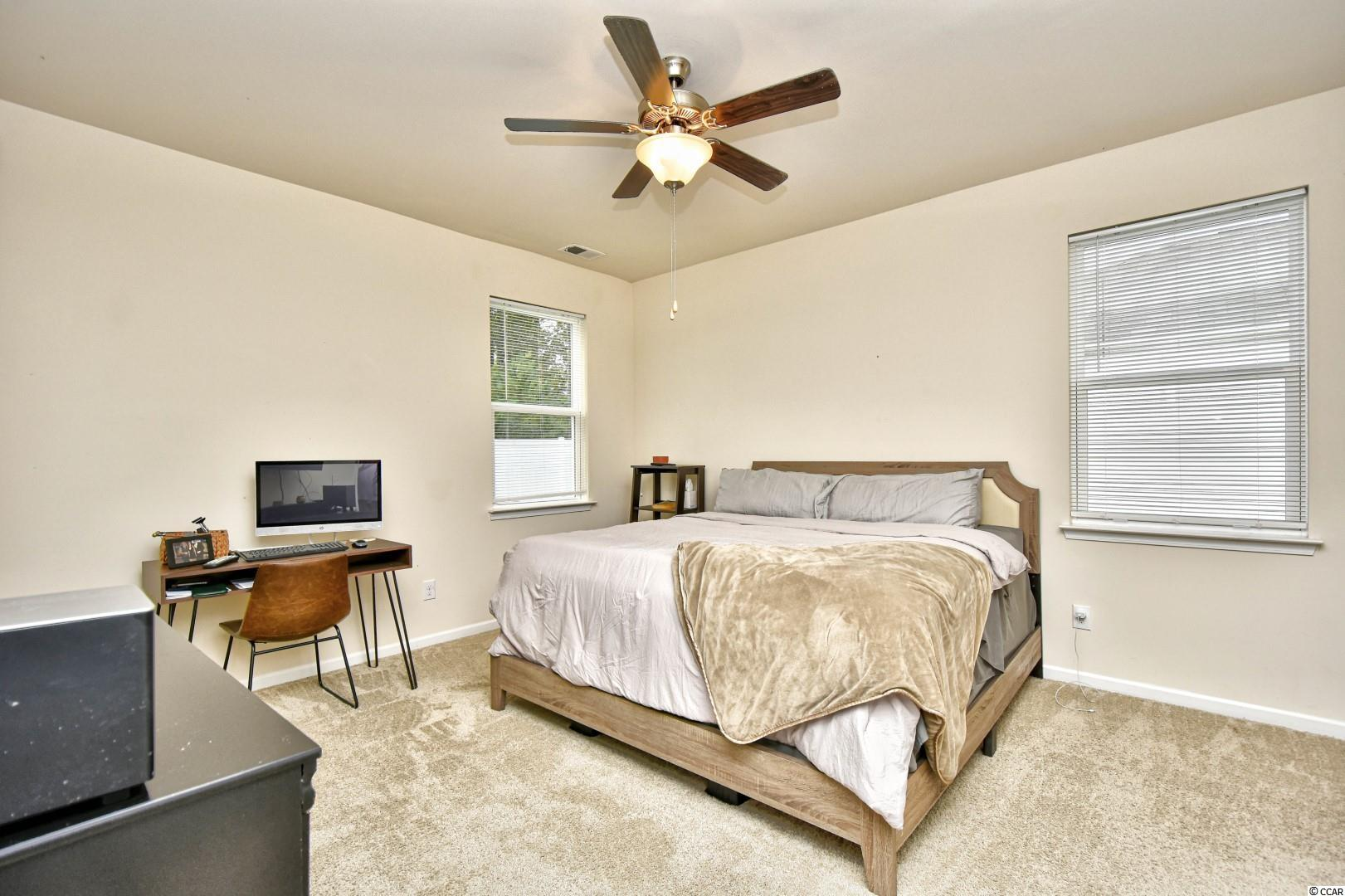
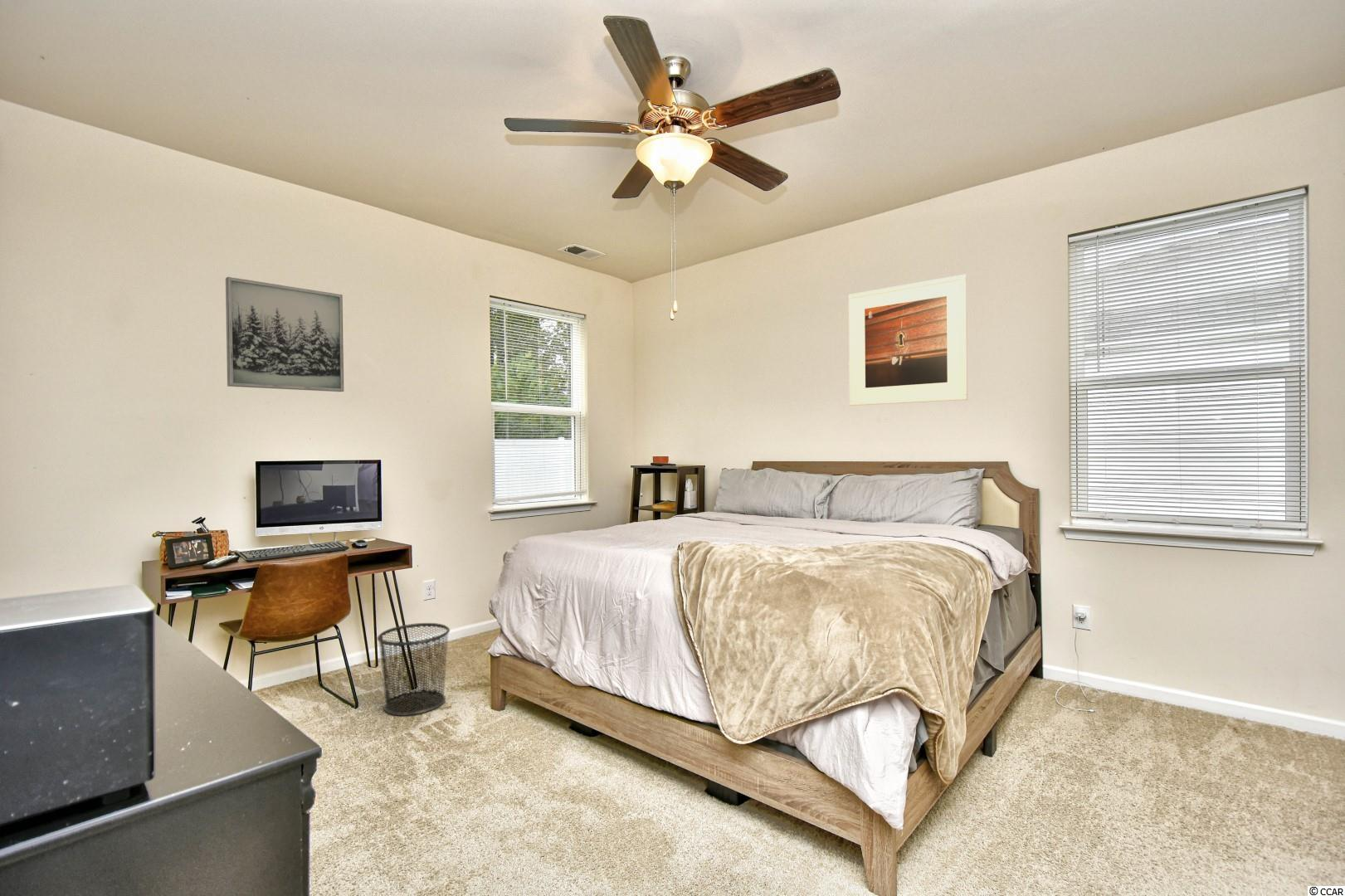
+ waste bin (414, 667)
+ wall art (288, 338)
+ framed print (904, 343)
